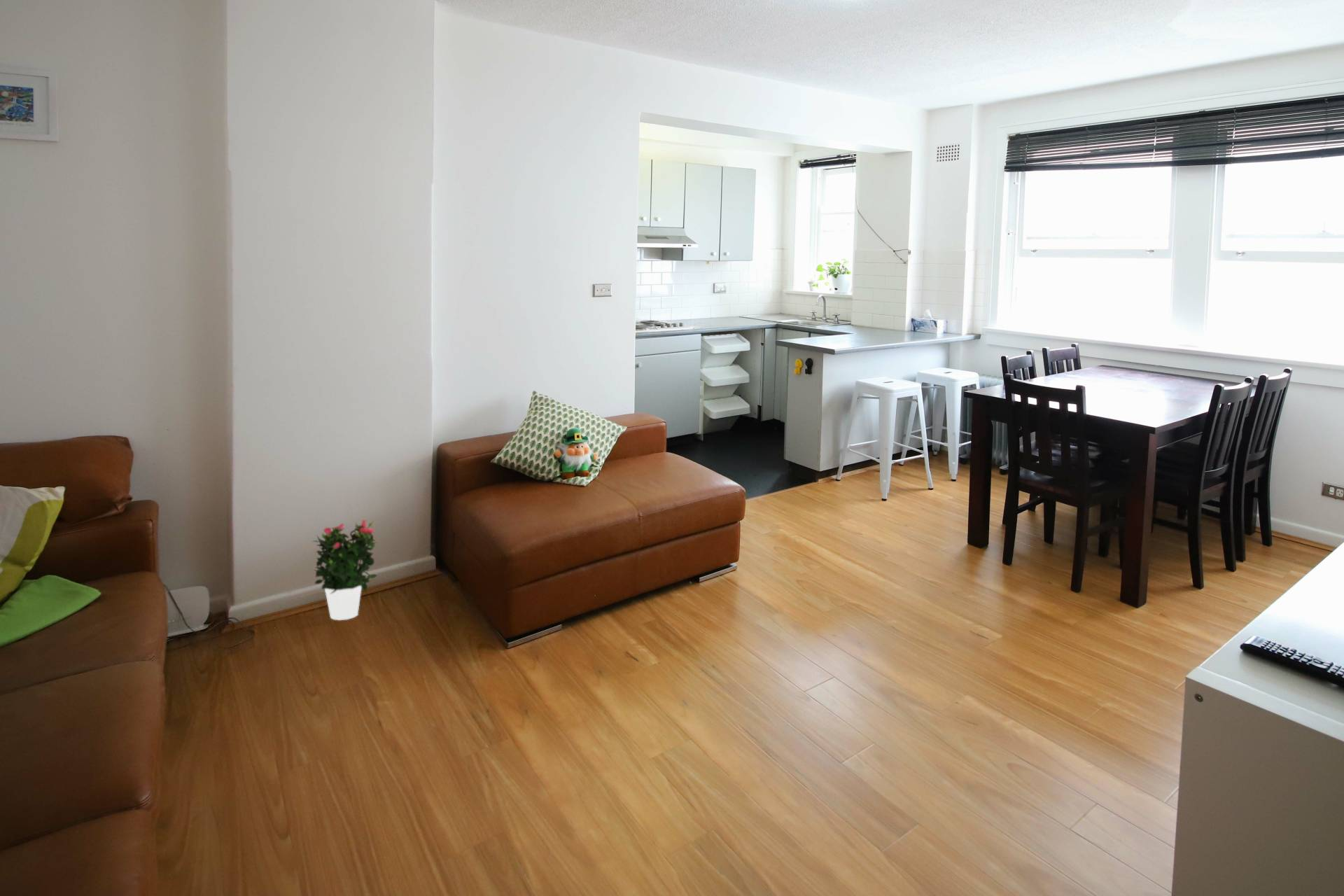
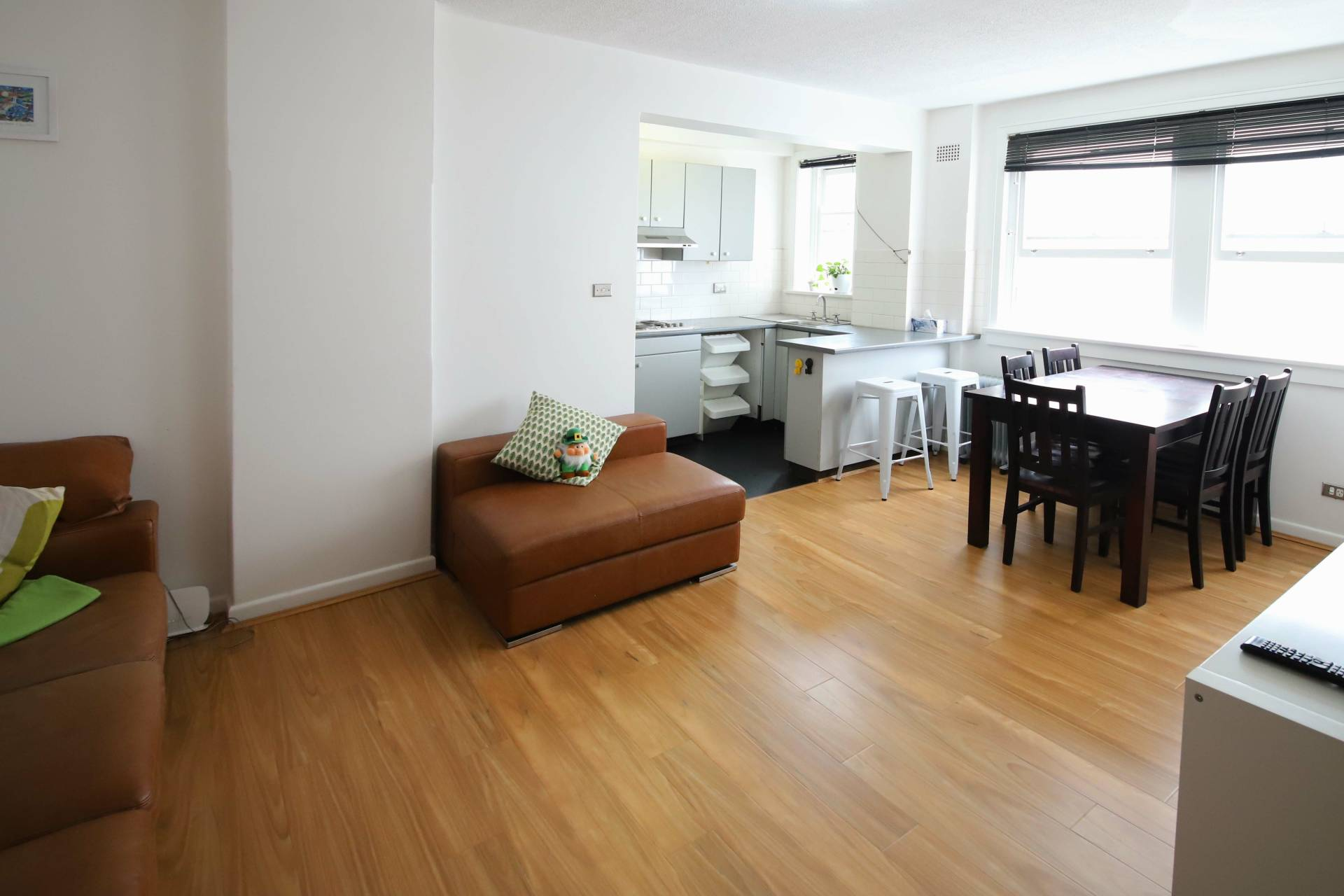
- potted flower (345, 569)
